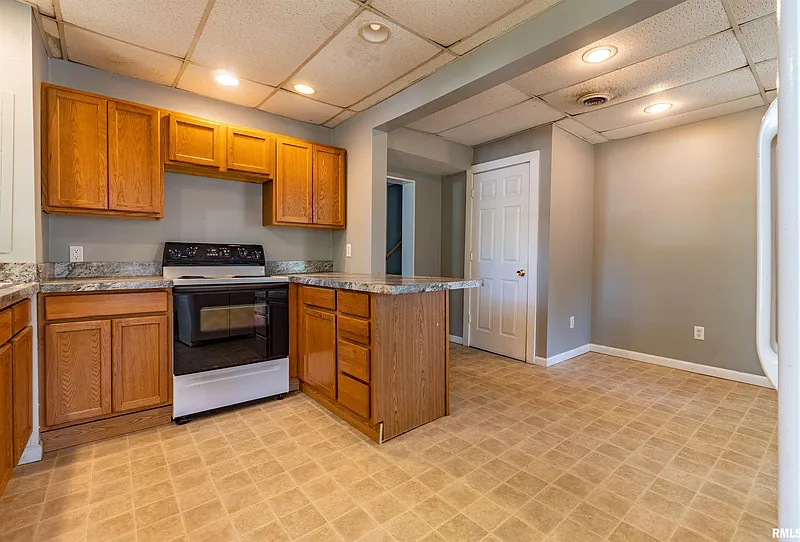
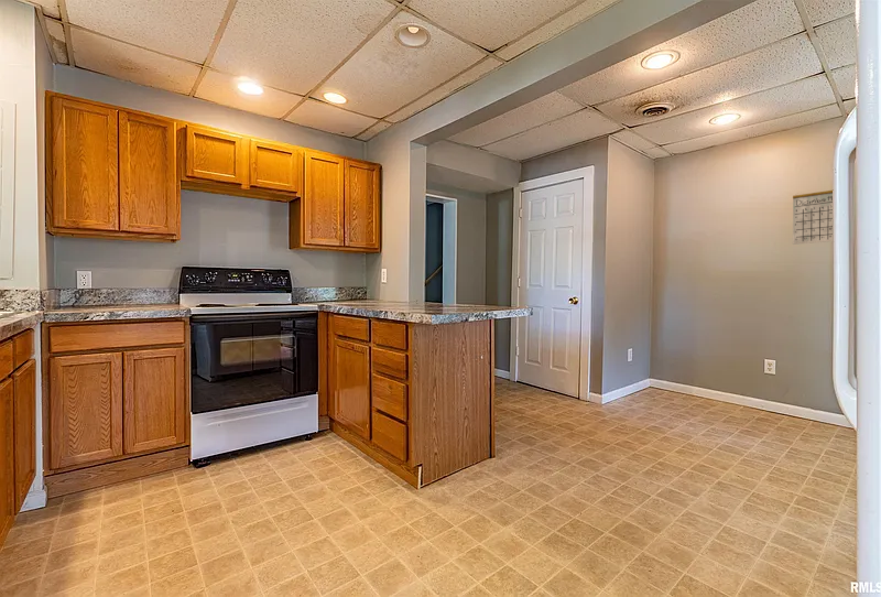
+ calendar (815, 211)
